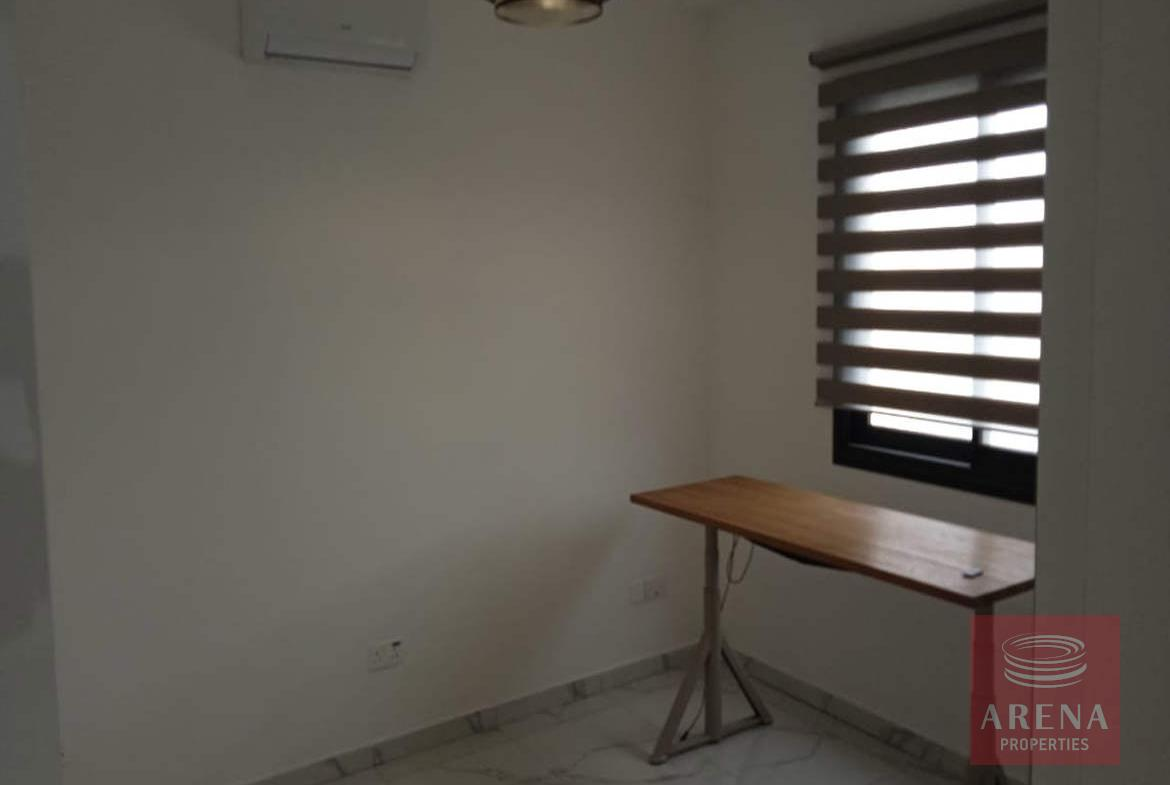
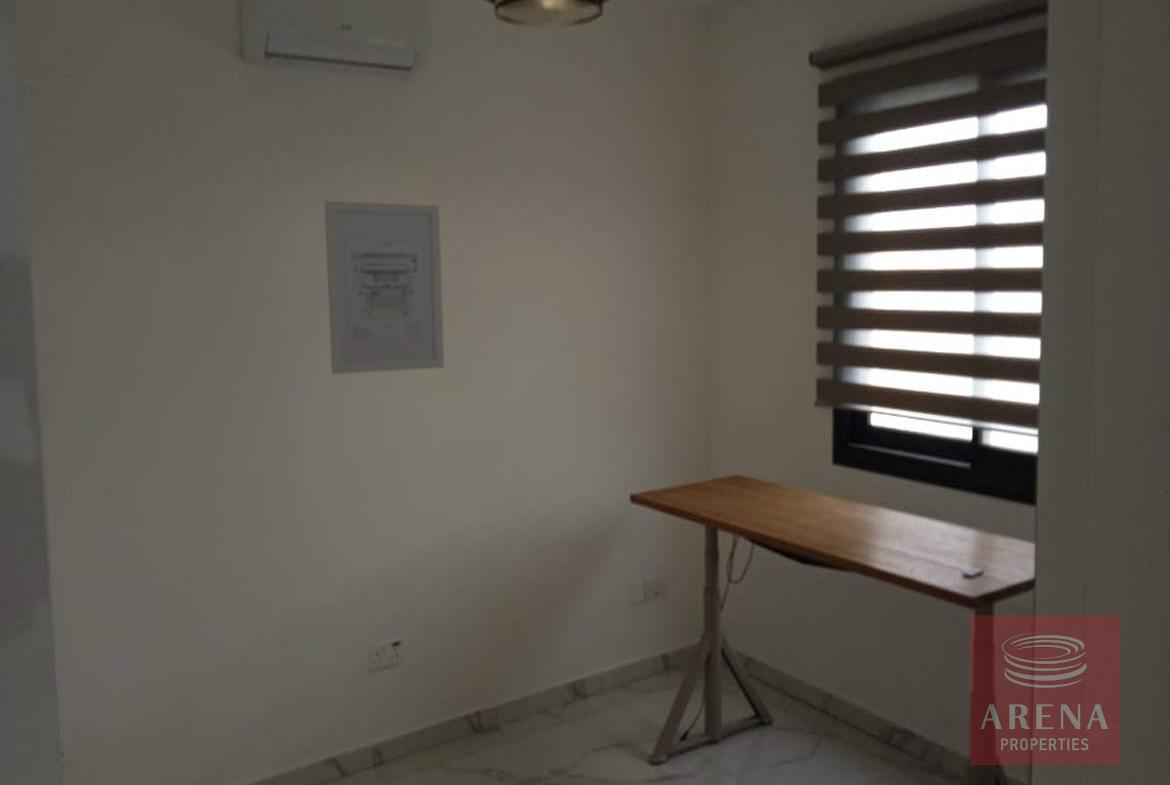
+ wall art (386, 287)
